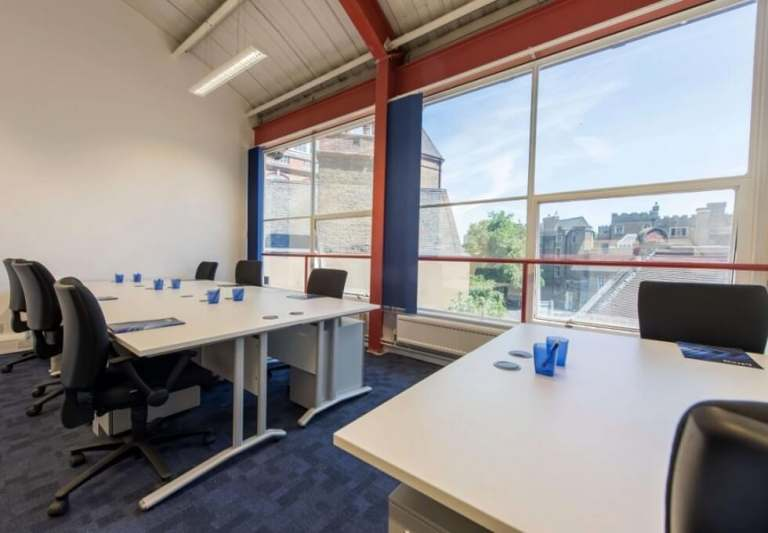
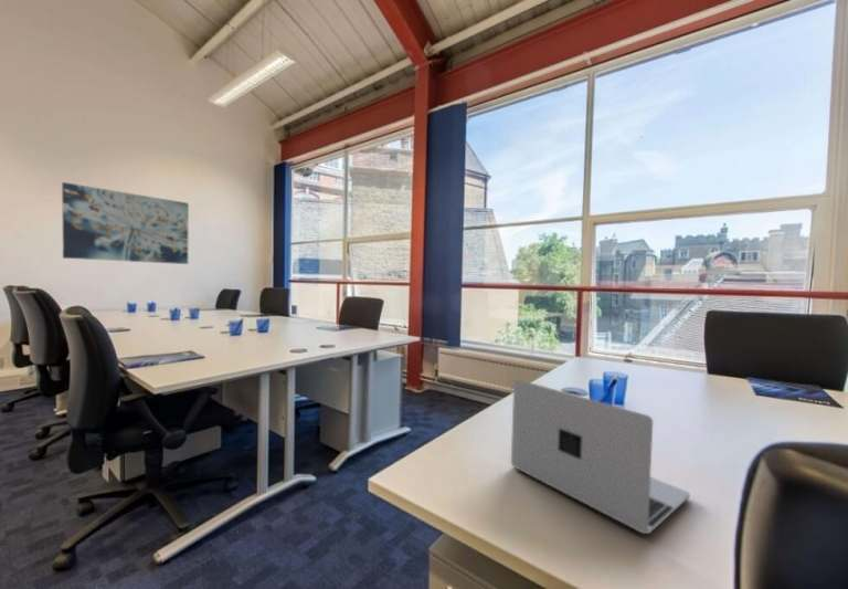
+ wall art (131, 228)
+ laptop (596, 434)
